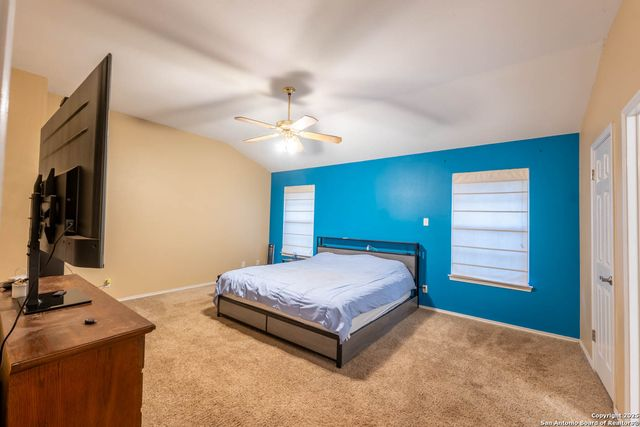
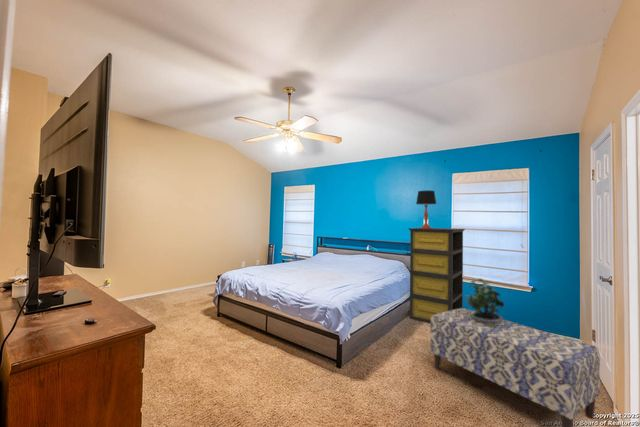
+ bookshelf (437, 272)
+ table lamp (426, 209)
+ potted plant (485, 299)
+ bench (503, 359)
